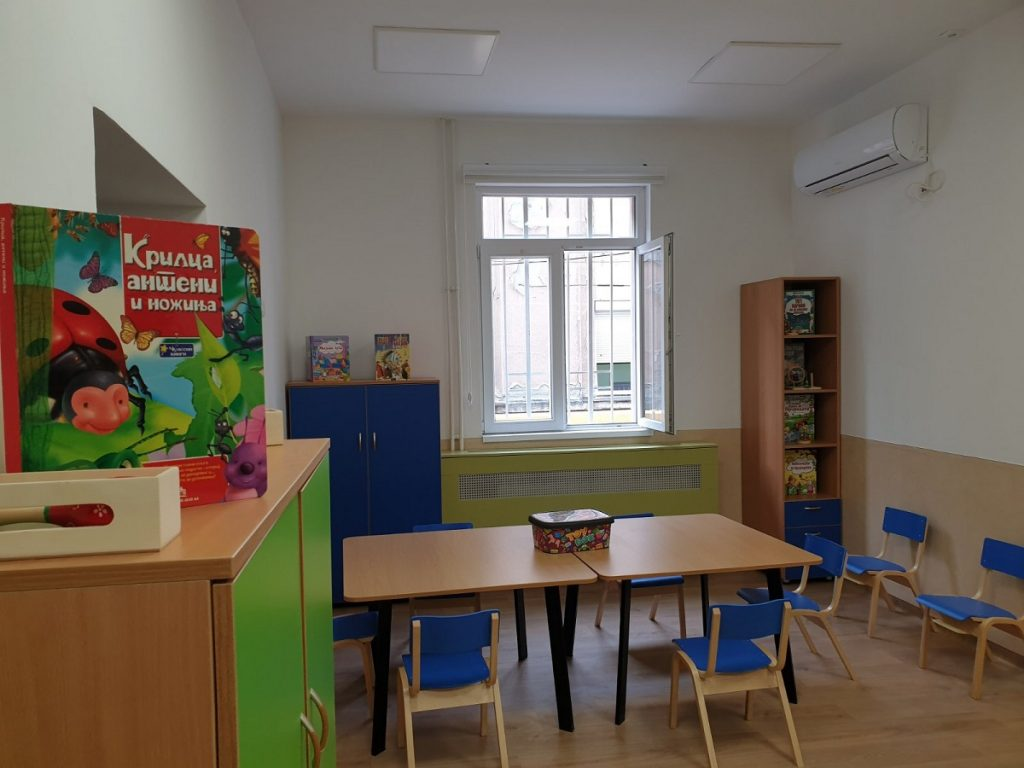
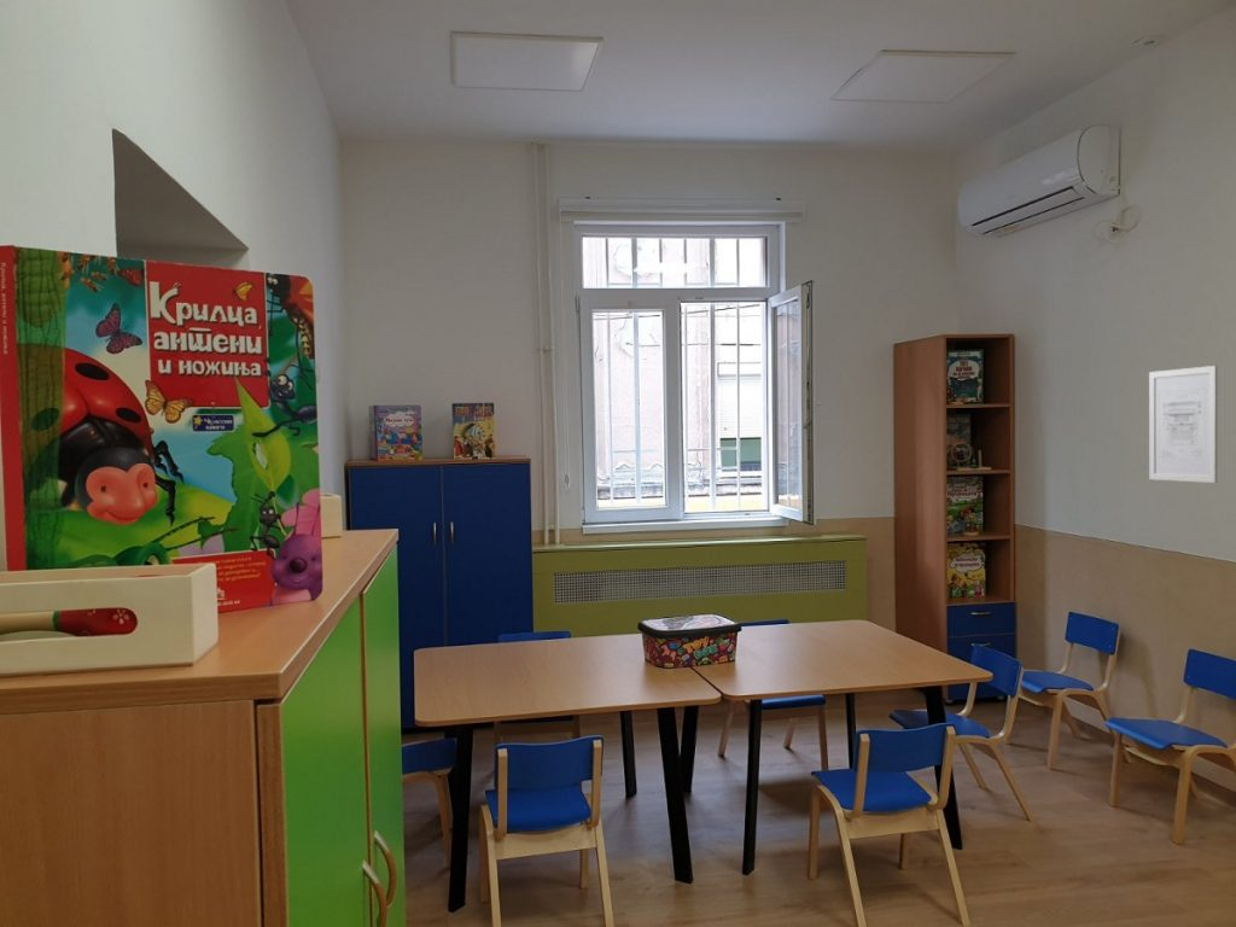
+ wall art (1182, 425)
